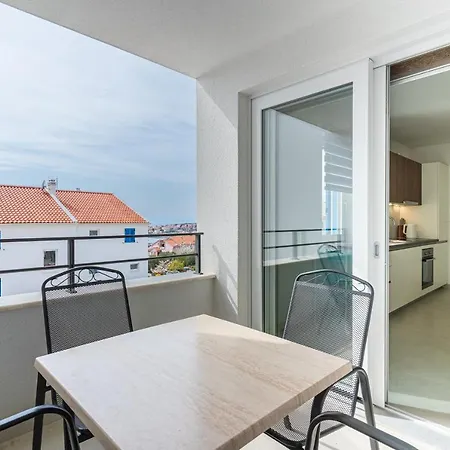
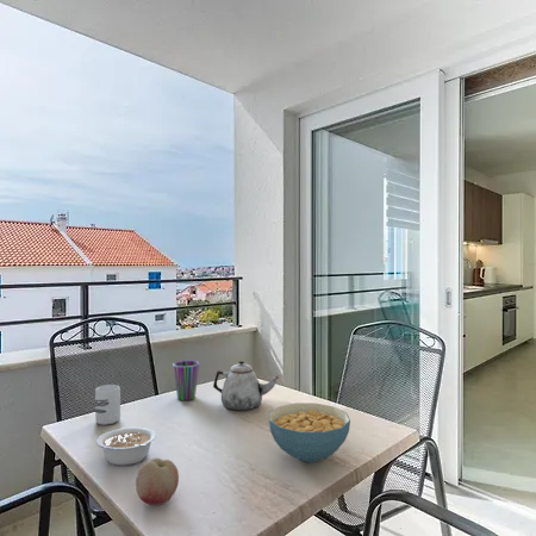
+ fruit (157, 480)
+ cup (107, 404)
+ teapot (245, 382)
+ legume (129, 444)
+ cereal bowl (308, 436)
+ cup (186, 380)
